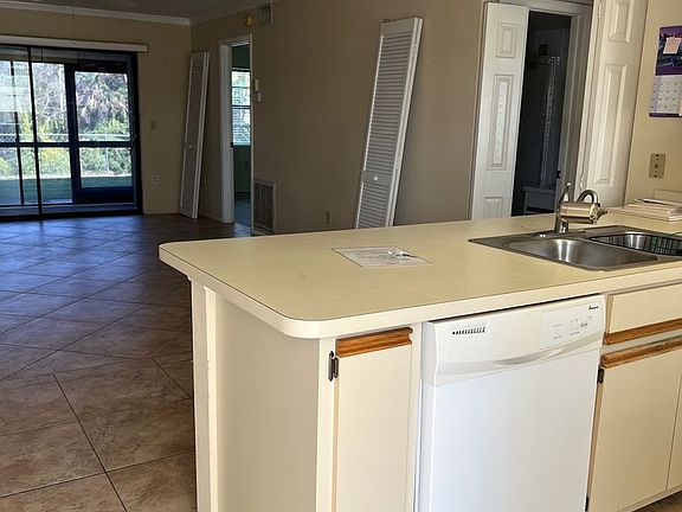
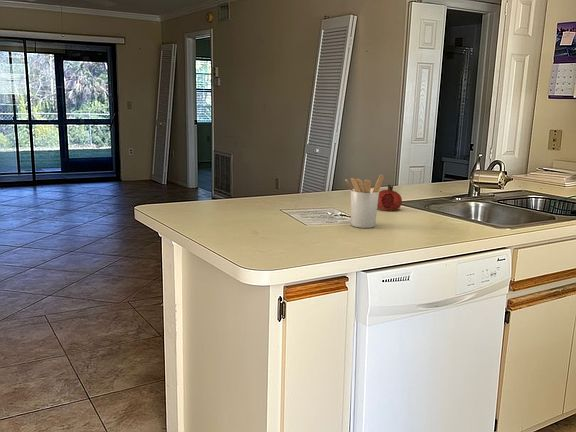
+ fruit (389, 196)
+ utensil holder (363, 200)
